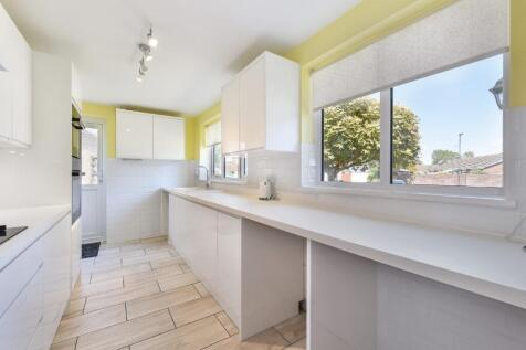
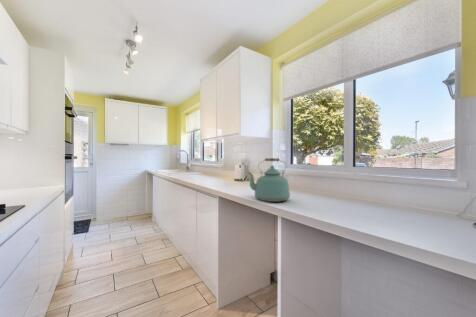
+ kettle (268, 178)
